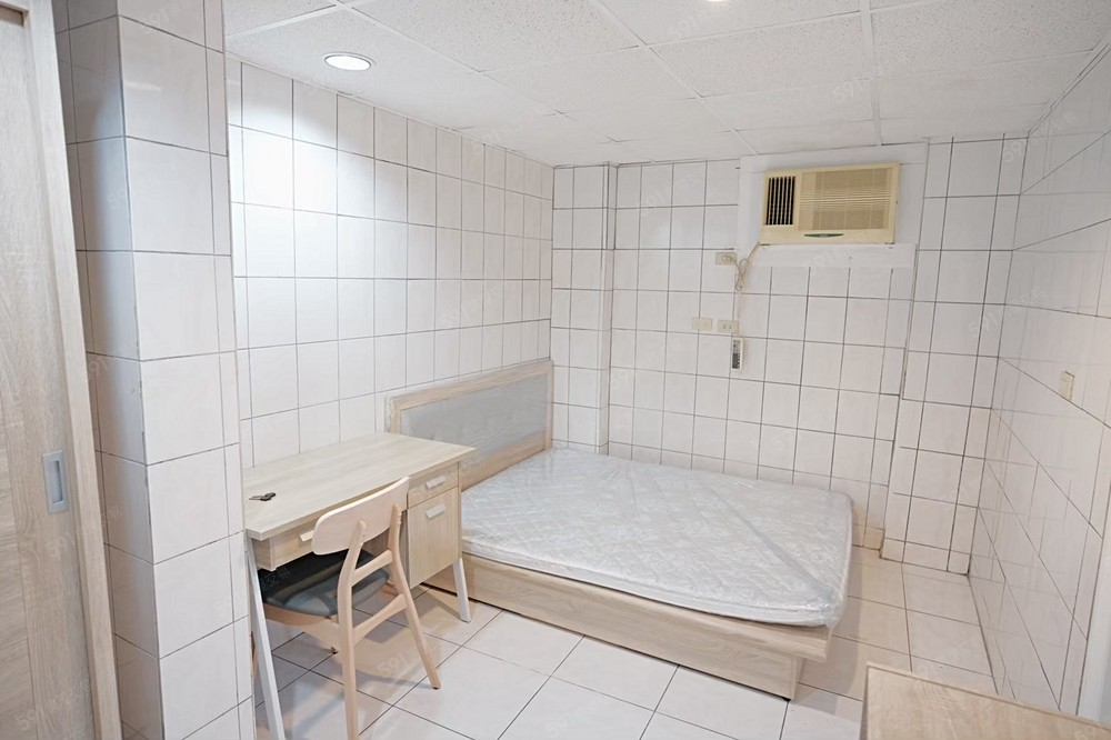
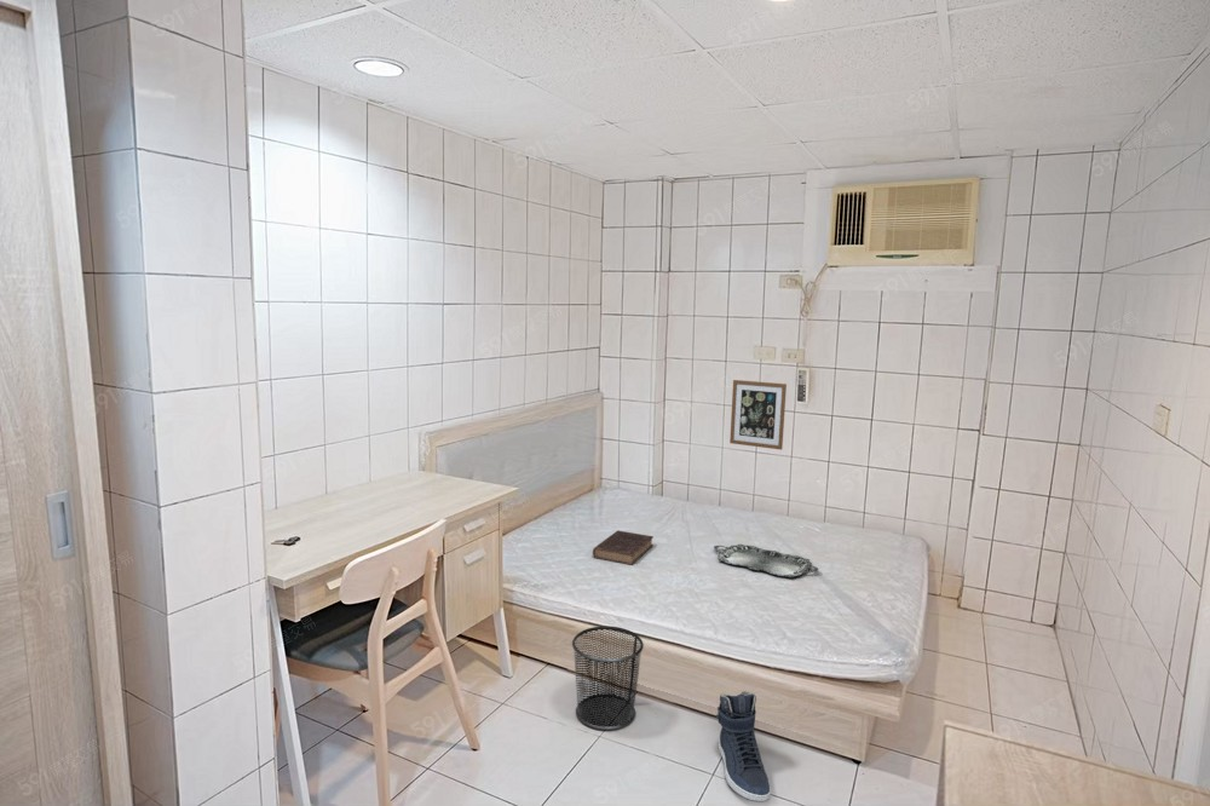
+ wall art (757, 414)
+ waste bin (606, 677)
+ book (623, 546)
+ serving tray (764, 559)
+ sneaker (744, 737)
